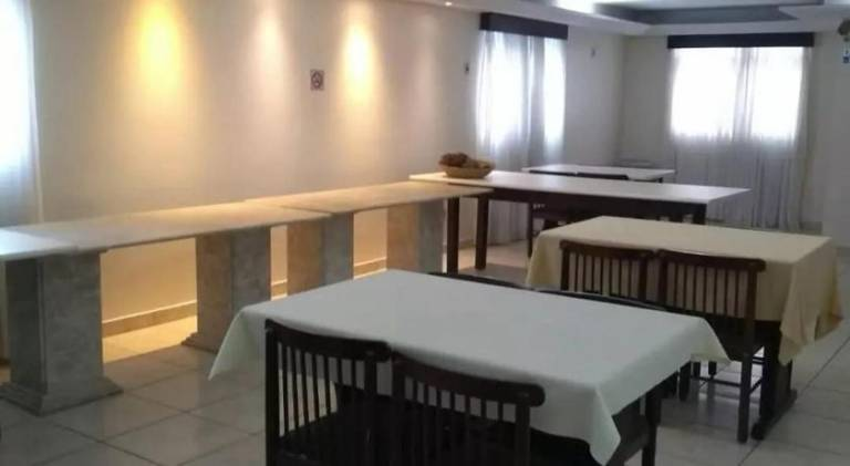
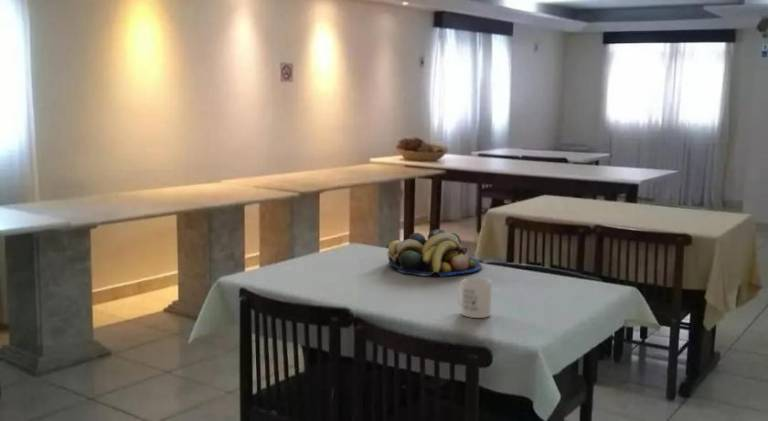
+ mug (472, 296)
+ fruit bowl (436, 249)
